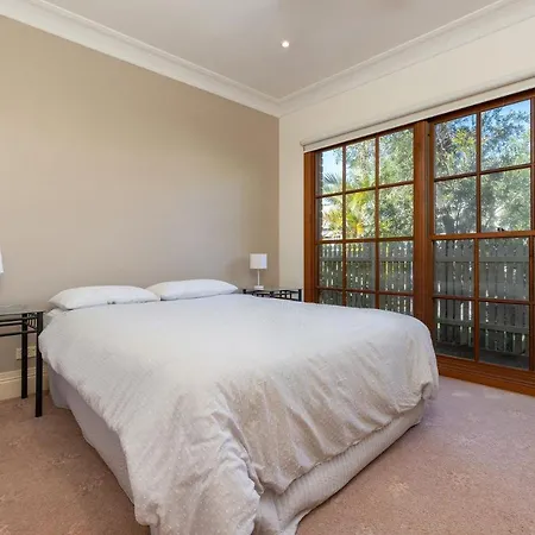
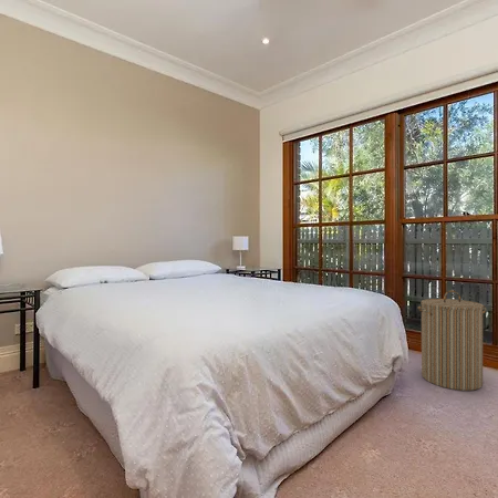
+ laundry hamper (450, 334)
